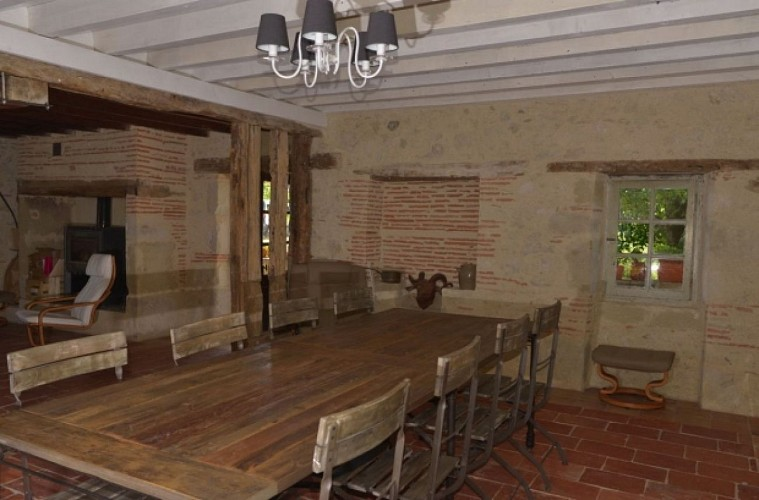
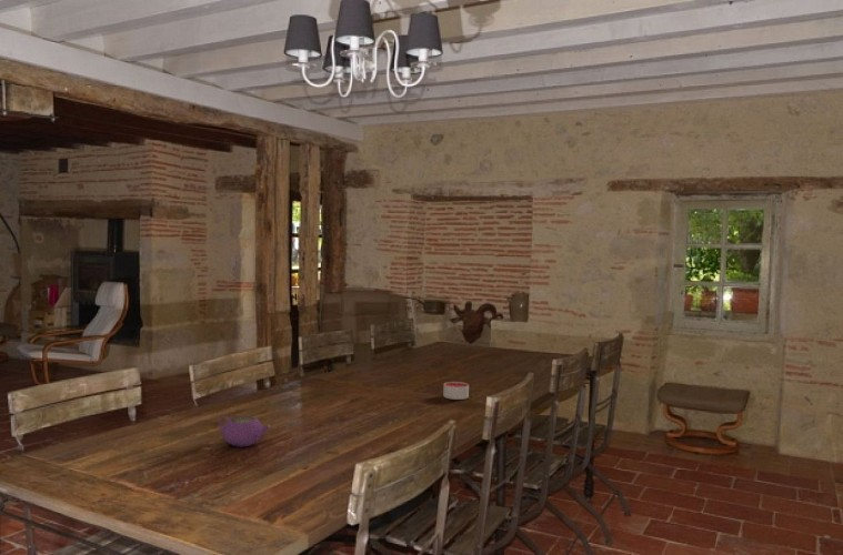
+ teapot (243, 432)
+ candle (455, 390)
